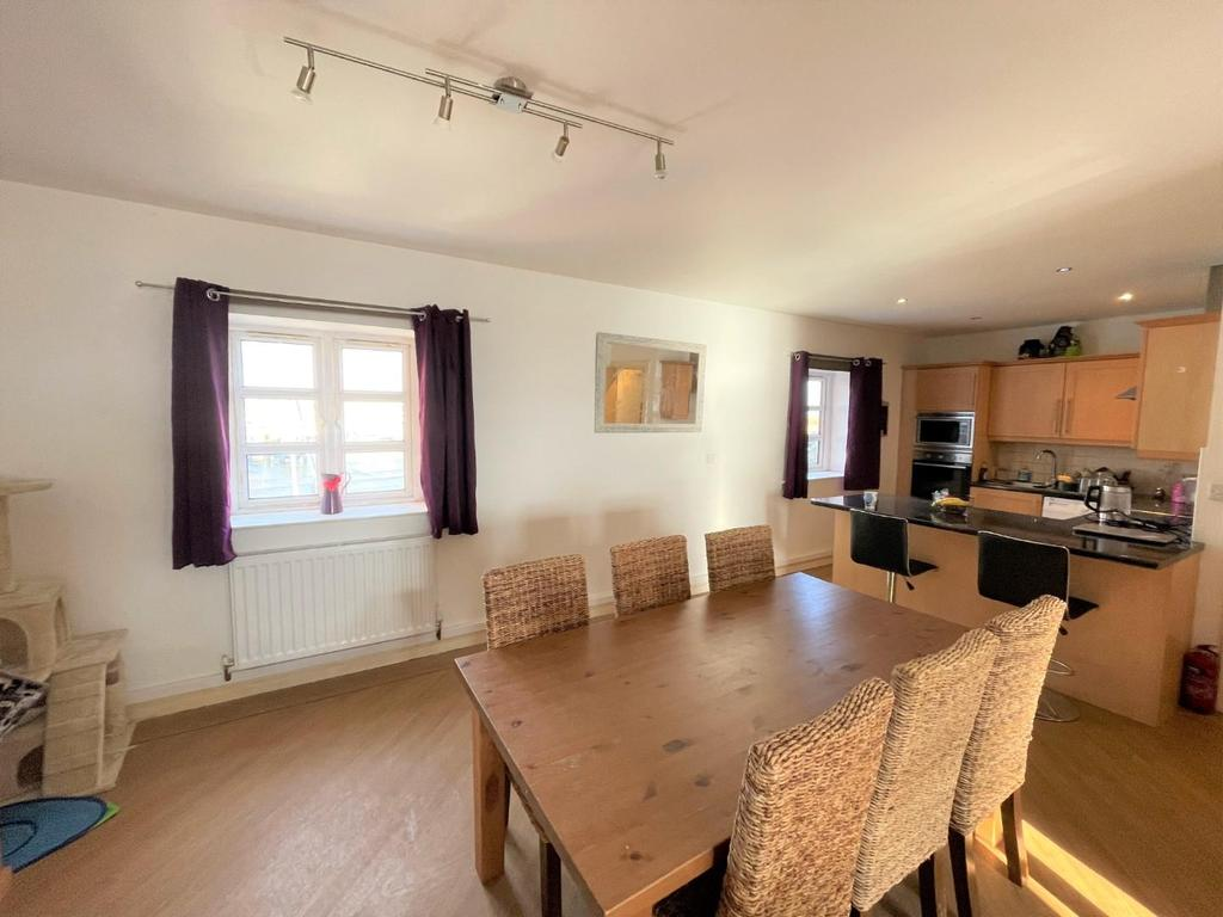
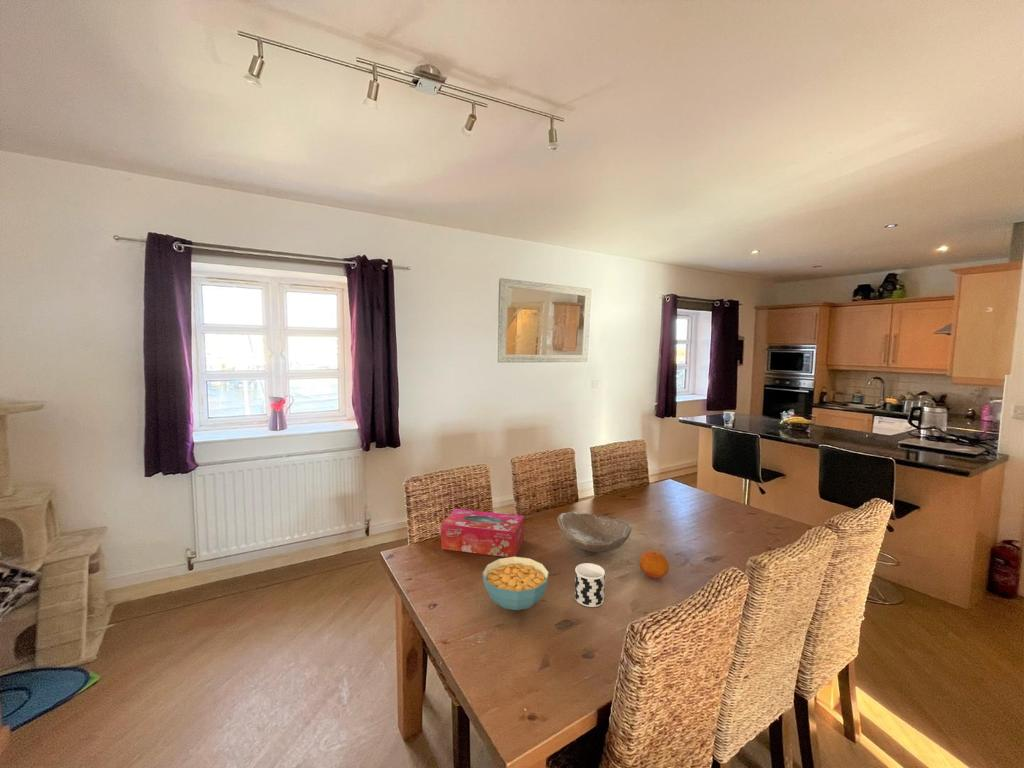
+ tissue box (483, 531)
+ fruit (653, 564)
+ cup (591, 582)
+ cereal bowl (515, 588)
+ bowl (593, 532)
